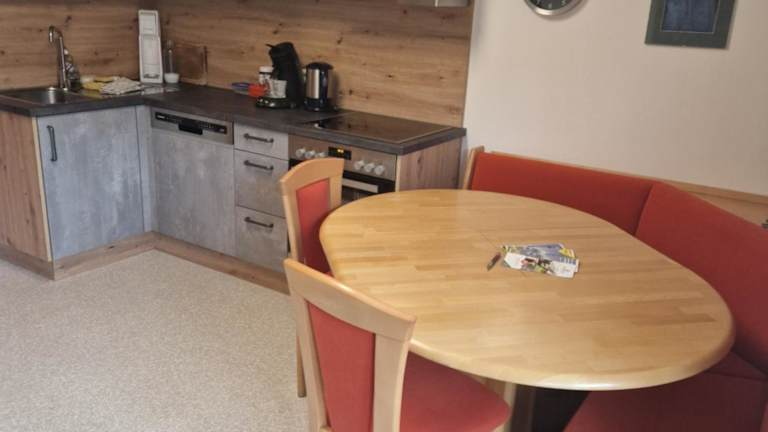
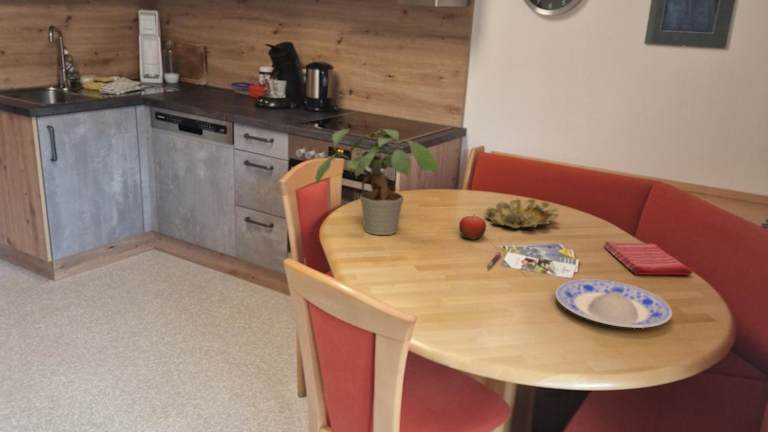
+ bowl (521, 214)
+ plate (612, 300)
+ fruit (472, 225)
+ potted plant (369, 180)
+ dish towel (646, 257)
